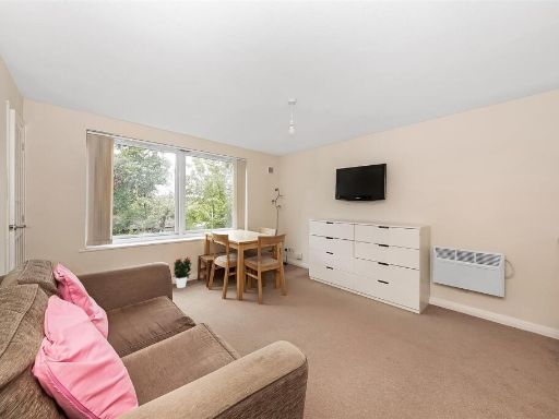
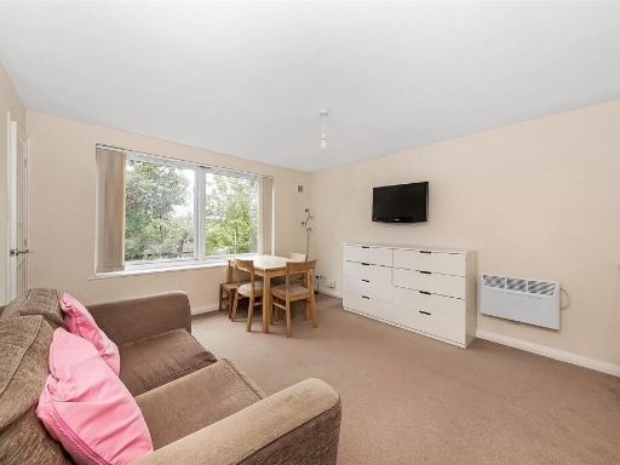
- potted flower (181, 272)
